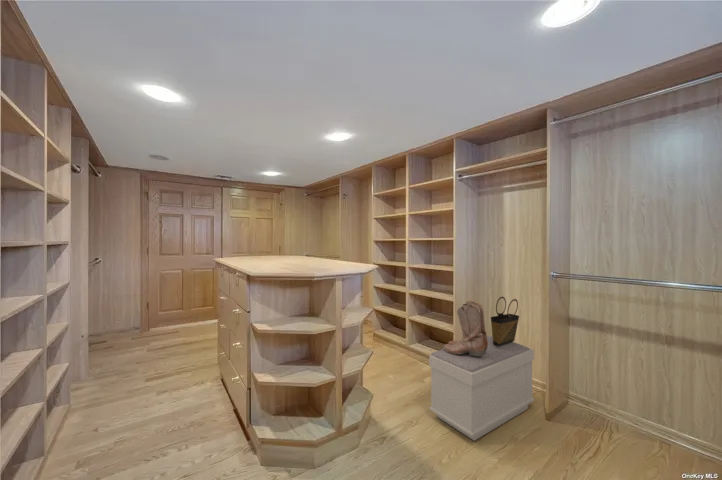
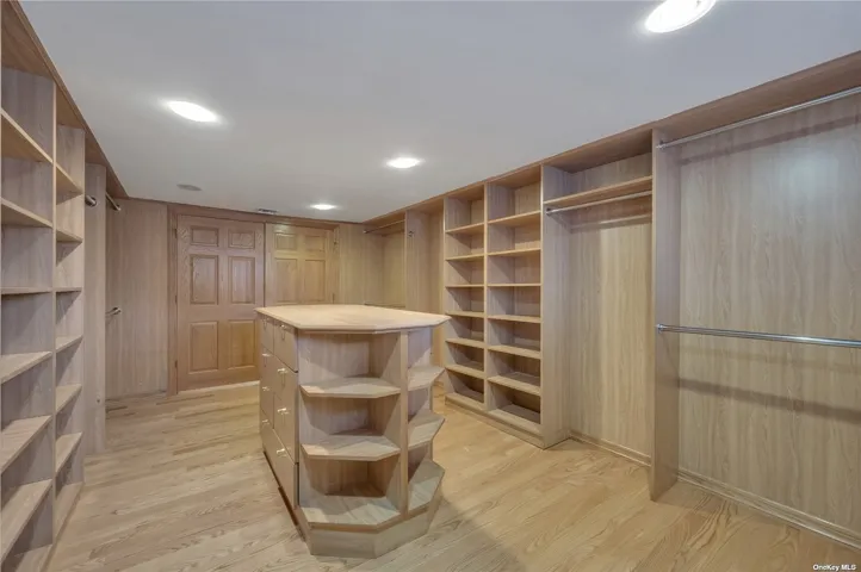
- bench (482, 380)
- boots (464, 326)
- handbag (505, 321)
